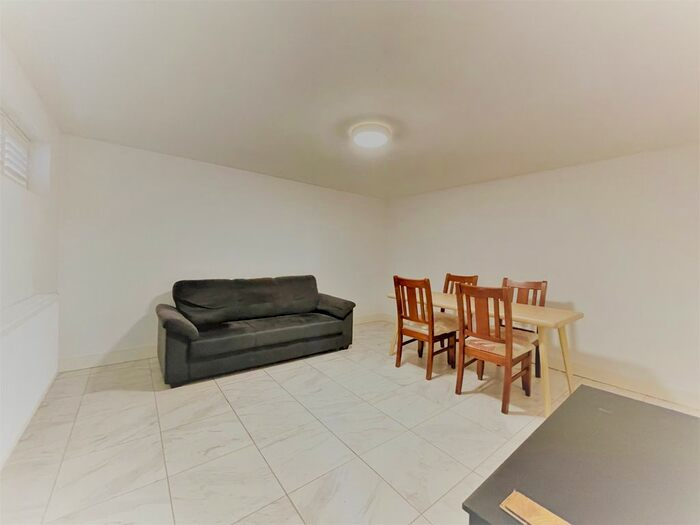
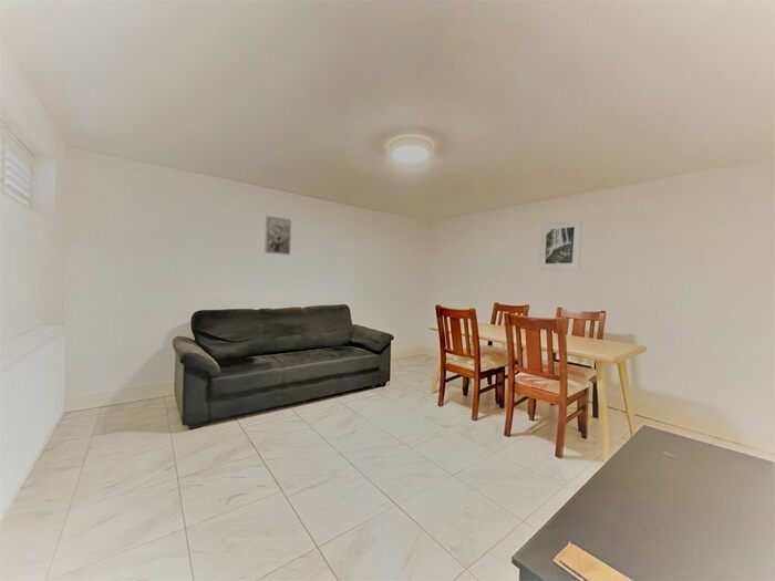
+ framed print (559, 246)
+ wall art (278, 236)
